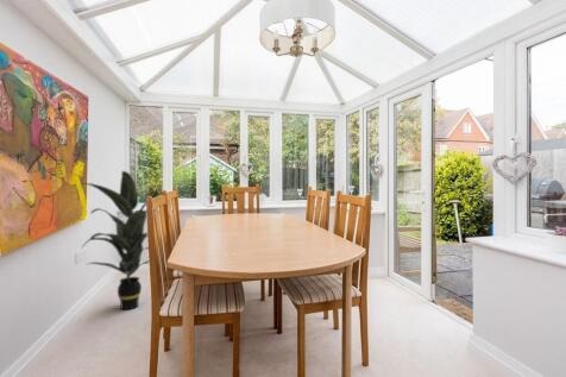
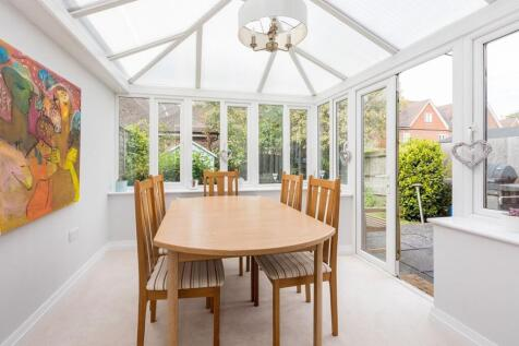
- indoor plant (124, 240)
